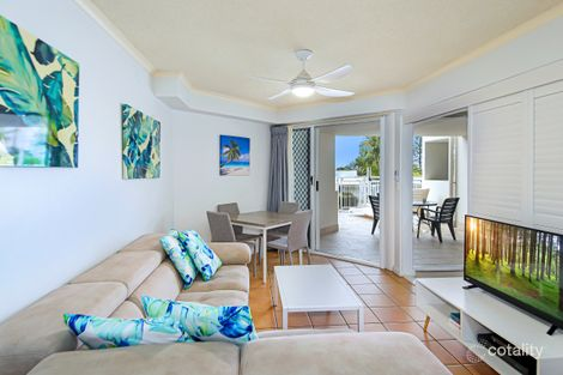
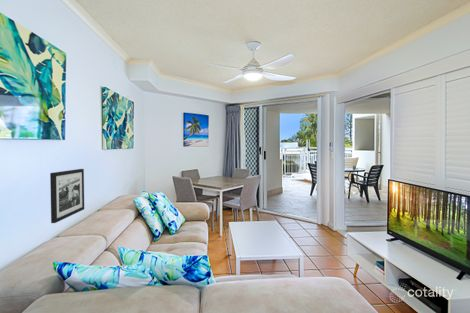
+ picture frame (69, 193)
